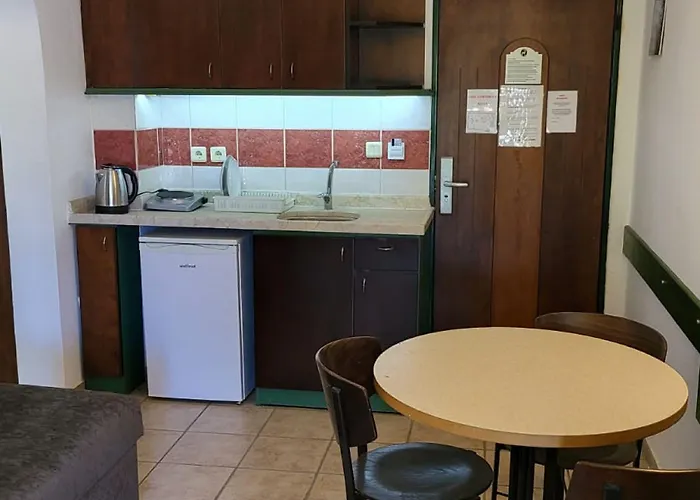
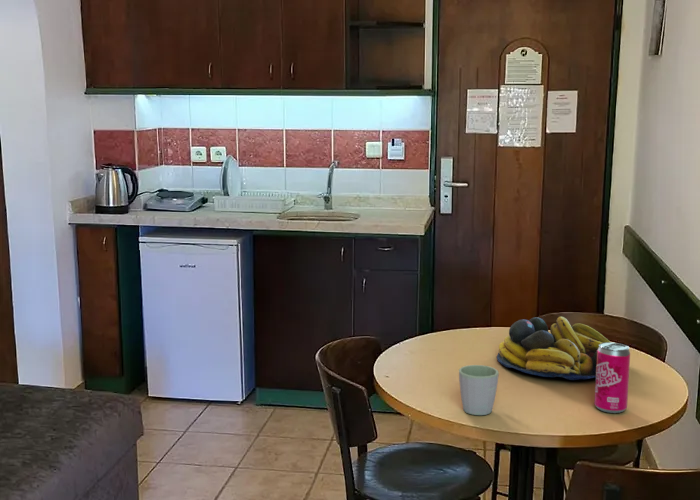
+ fruit bowl (559, 341)
+ mug (482, 388)
+ beverage can (612, 377)
